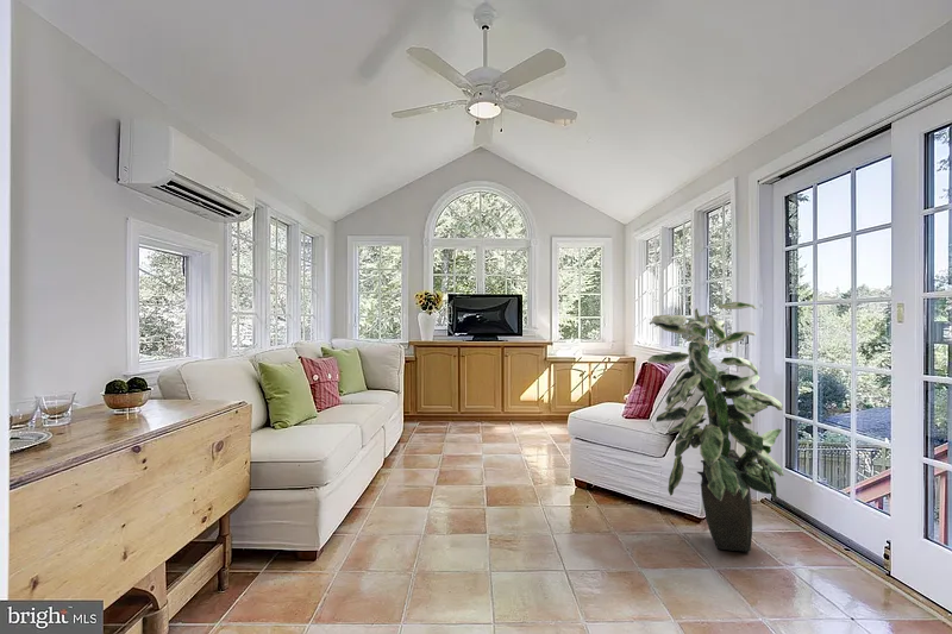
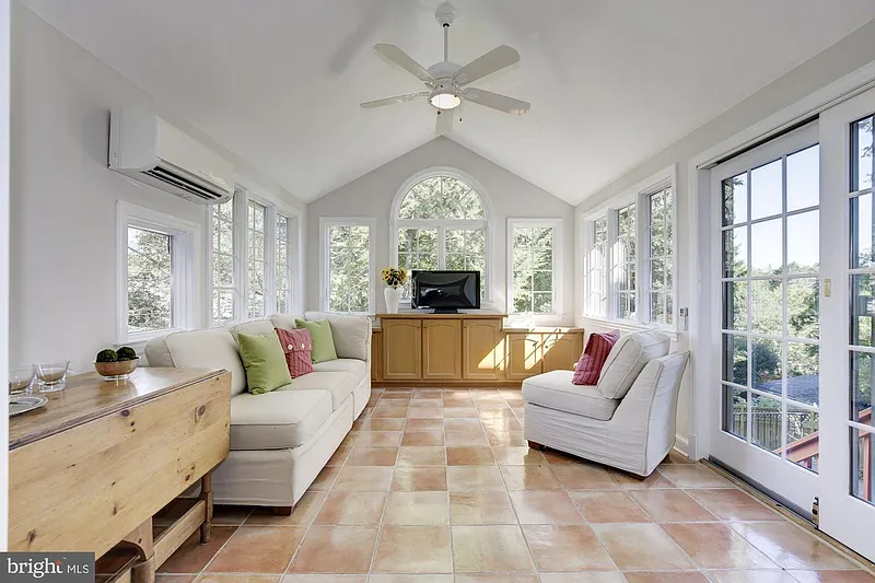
- indoor plant (719, 425)
